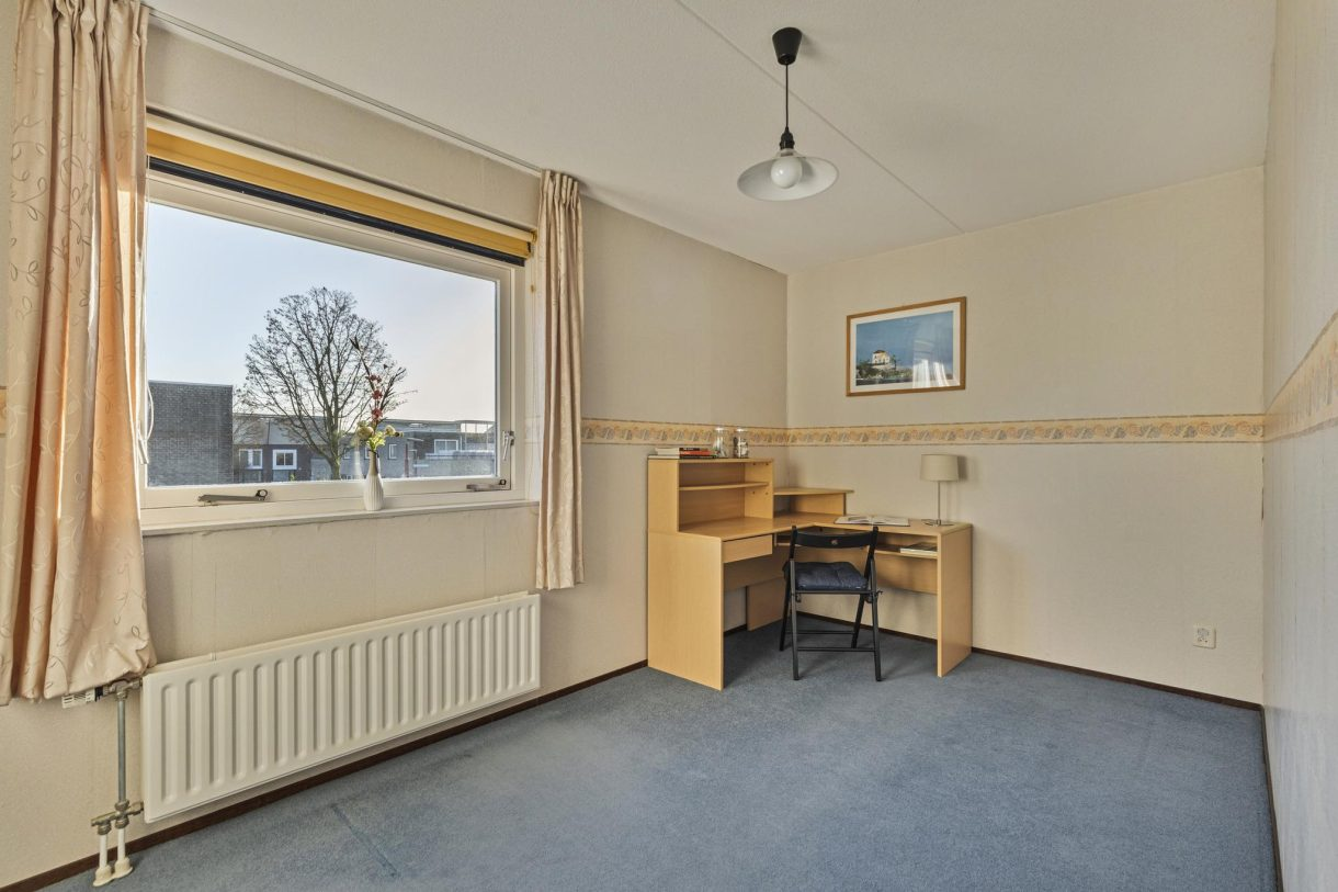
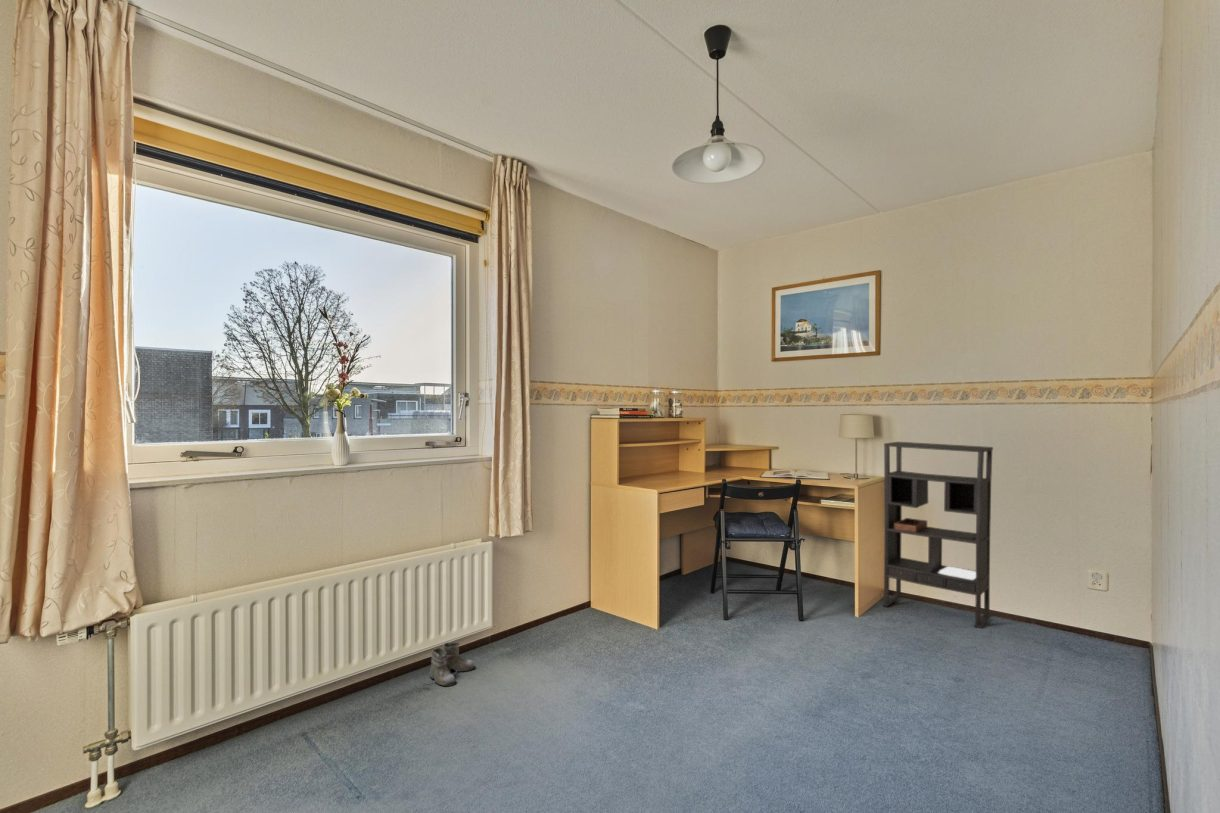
+ bookshelf (936, 528)
+ boots (449, 661)
